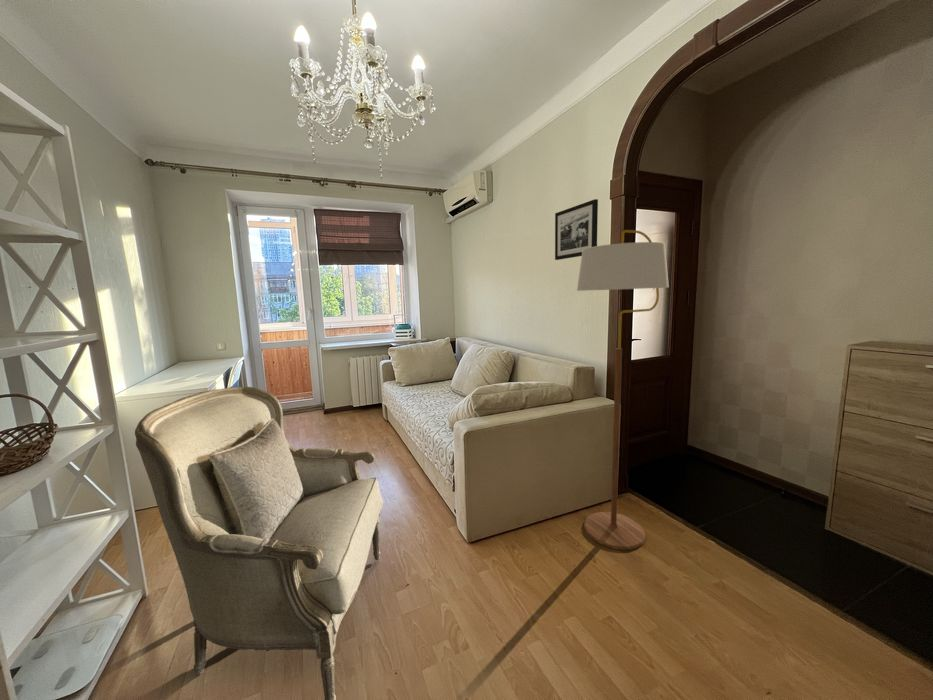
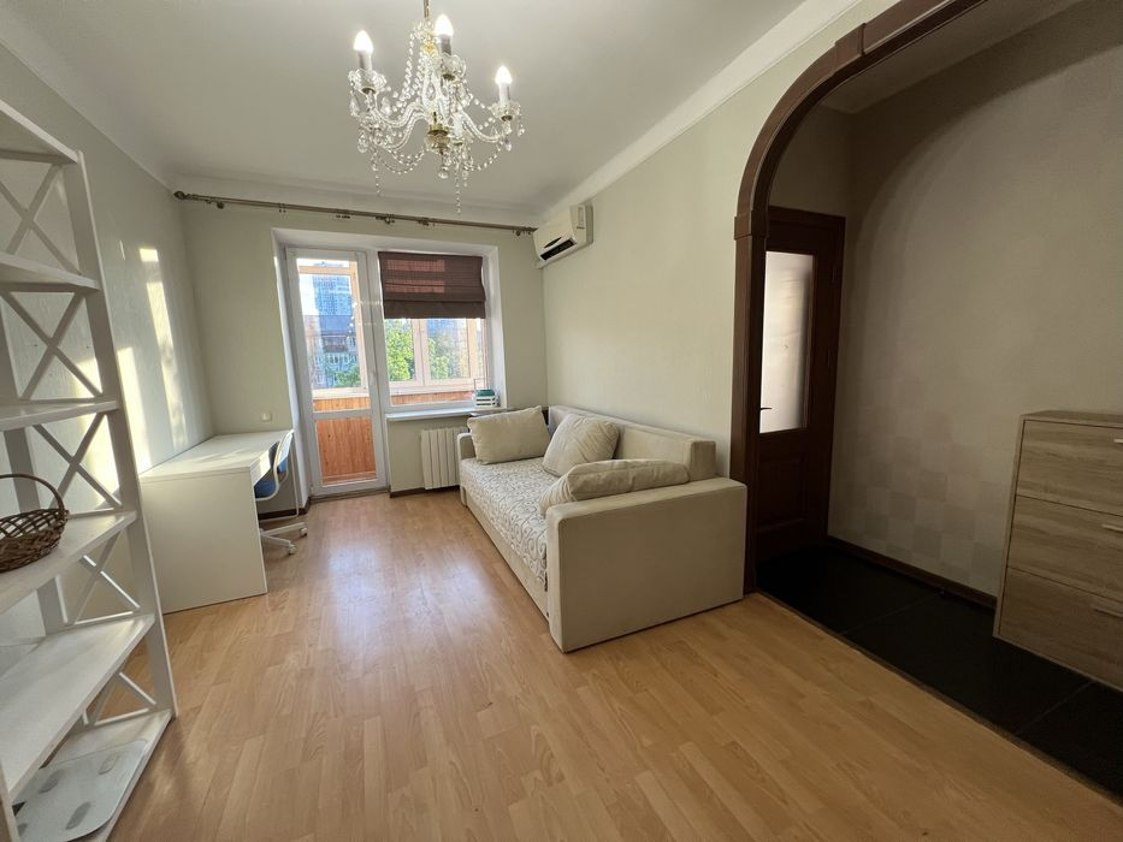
- floor lamp (620, 388)
- picture frame (574, 232)
- armchair (278, 514)
